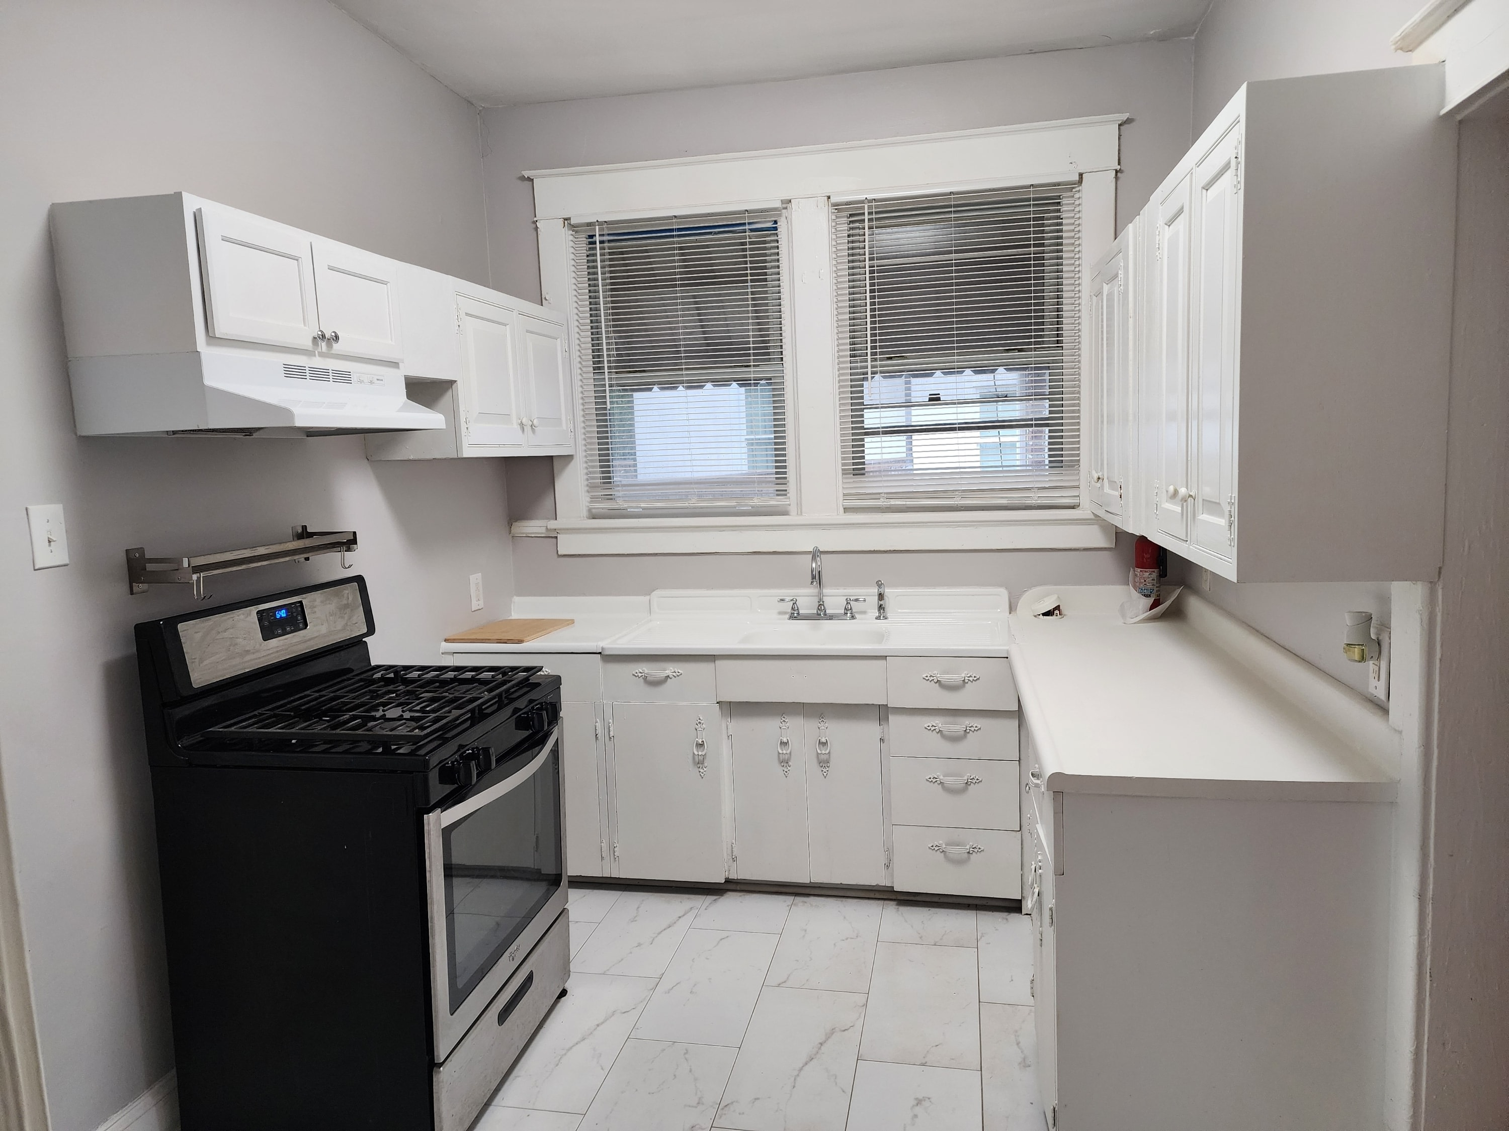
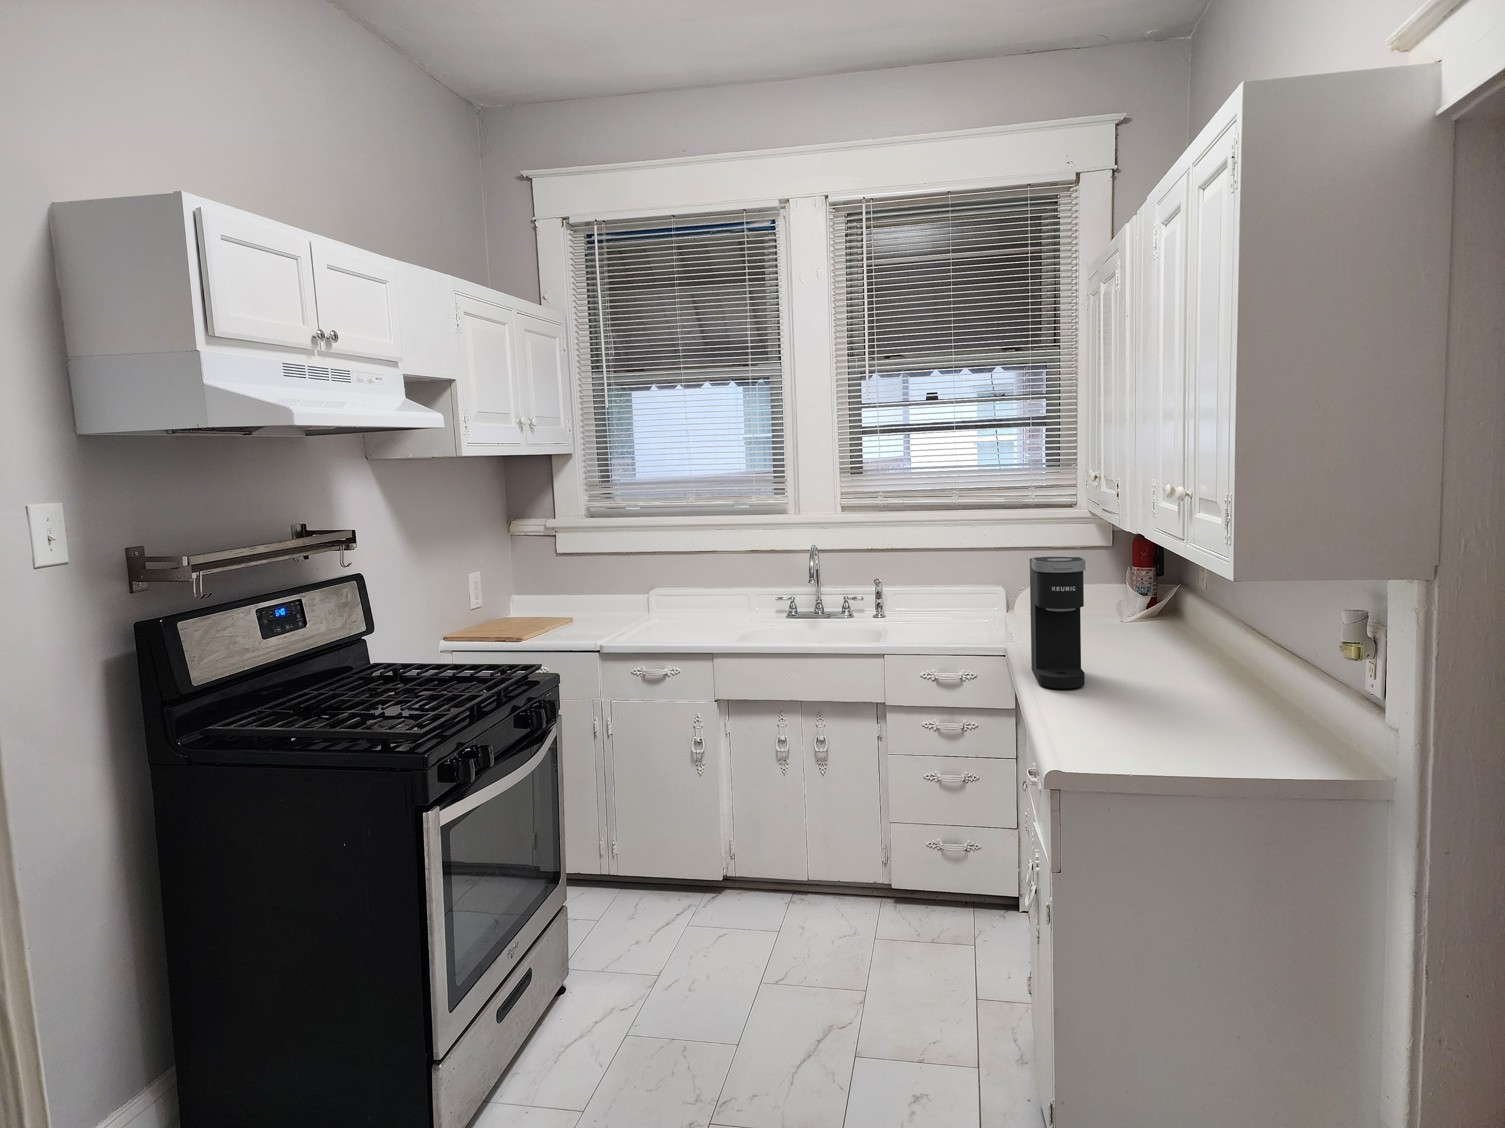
+ coffee maker (1056, 617)
